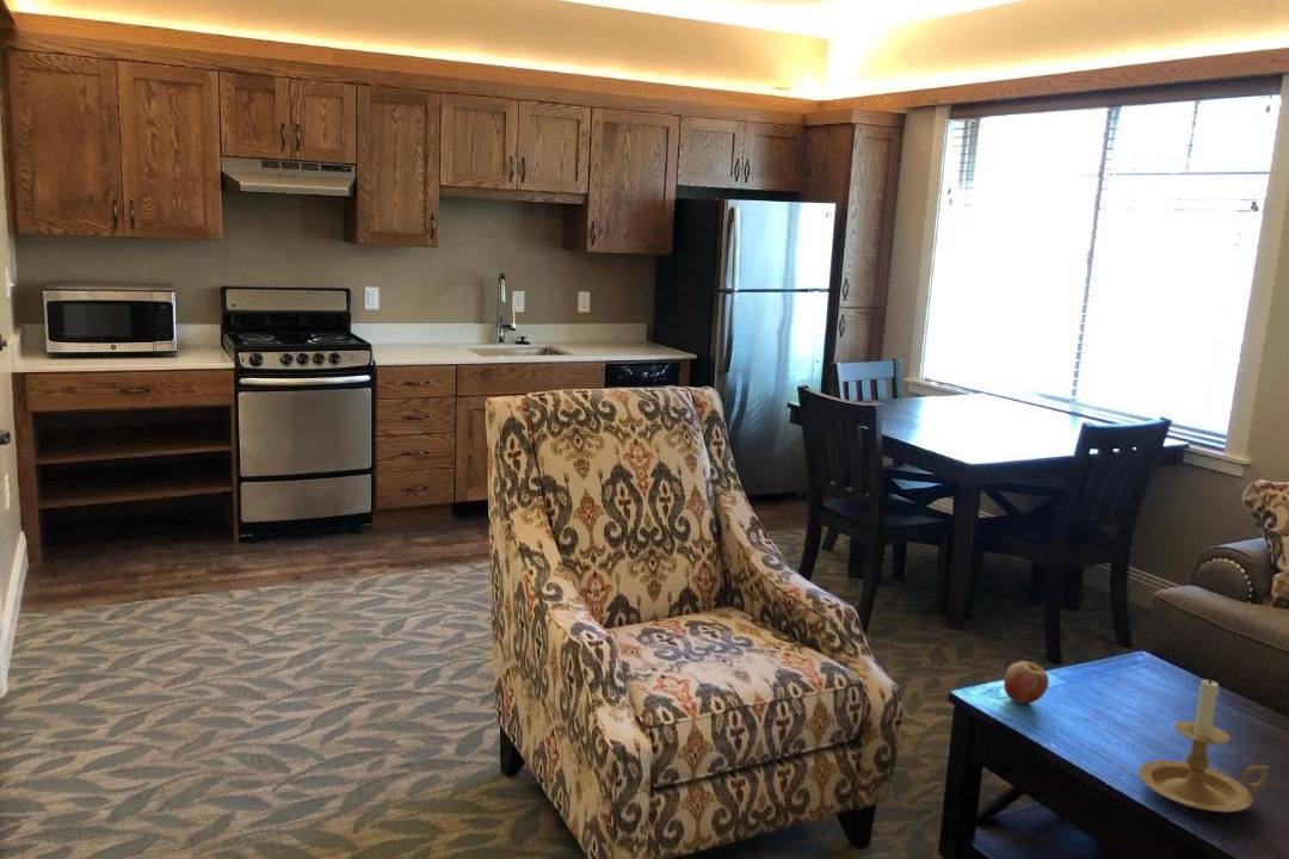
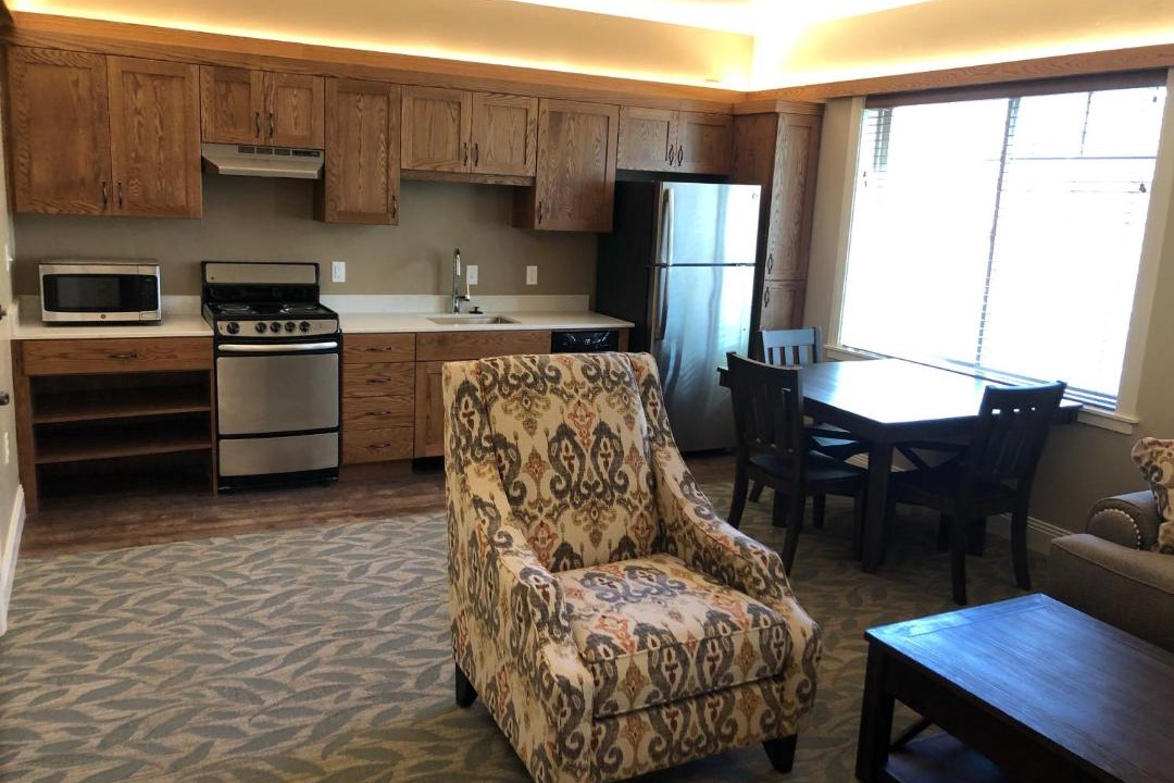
- candle holder (1202, 737)
- apple (1025, 681)
